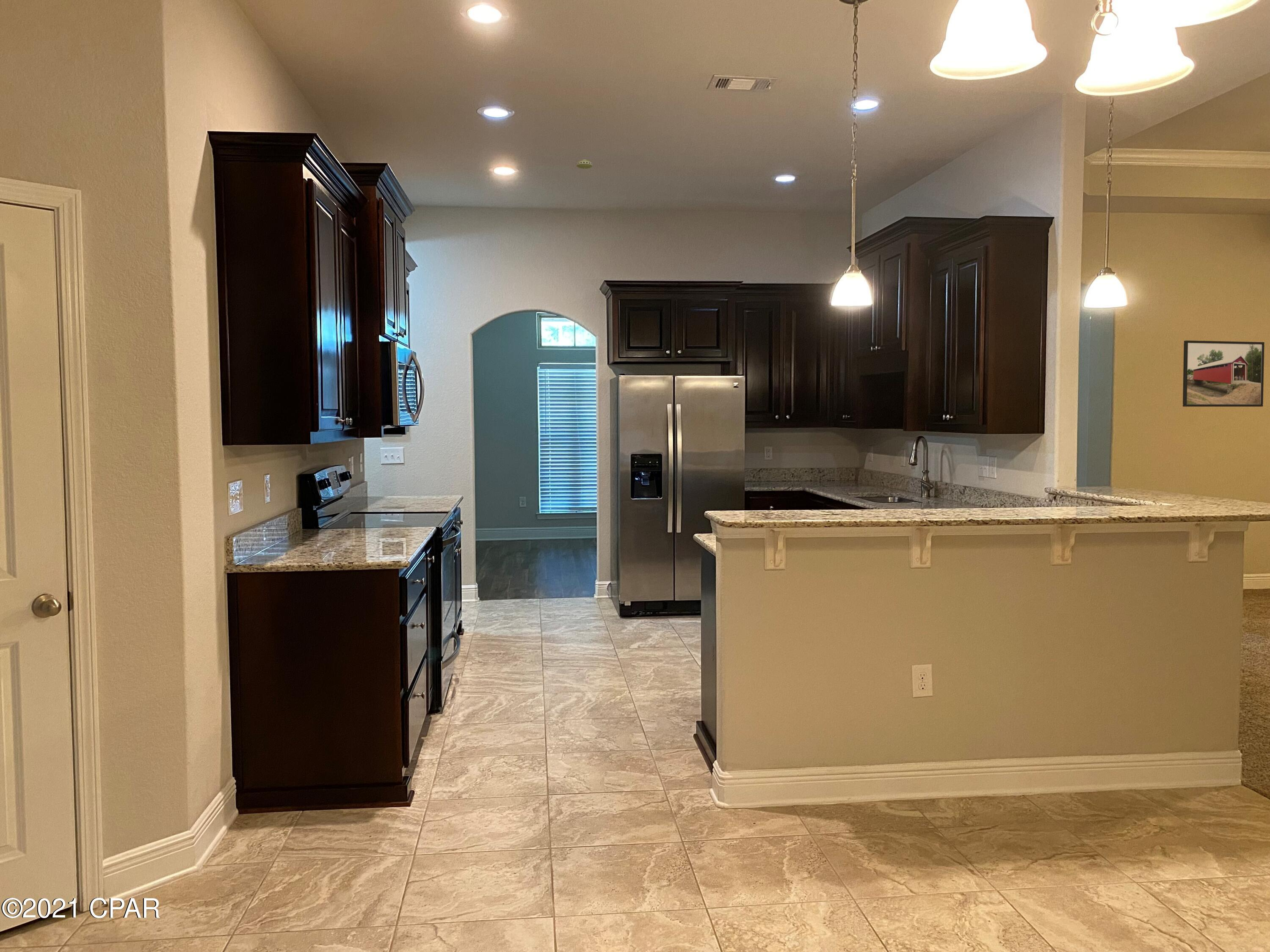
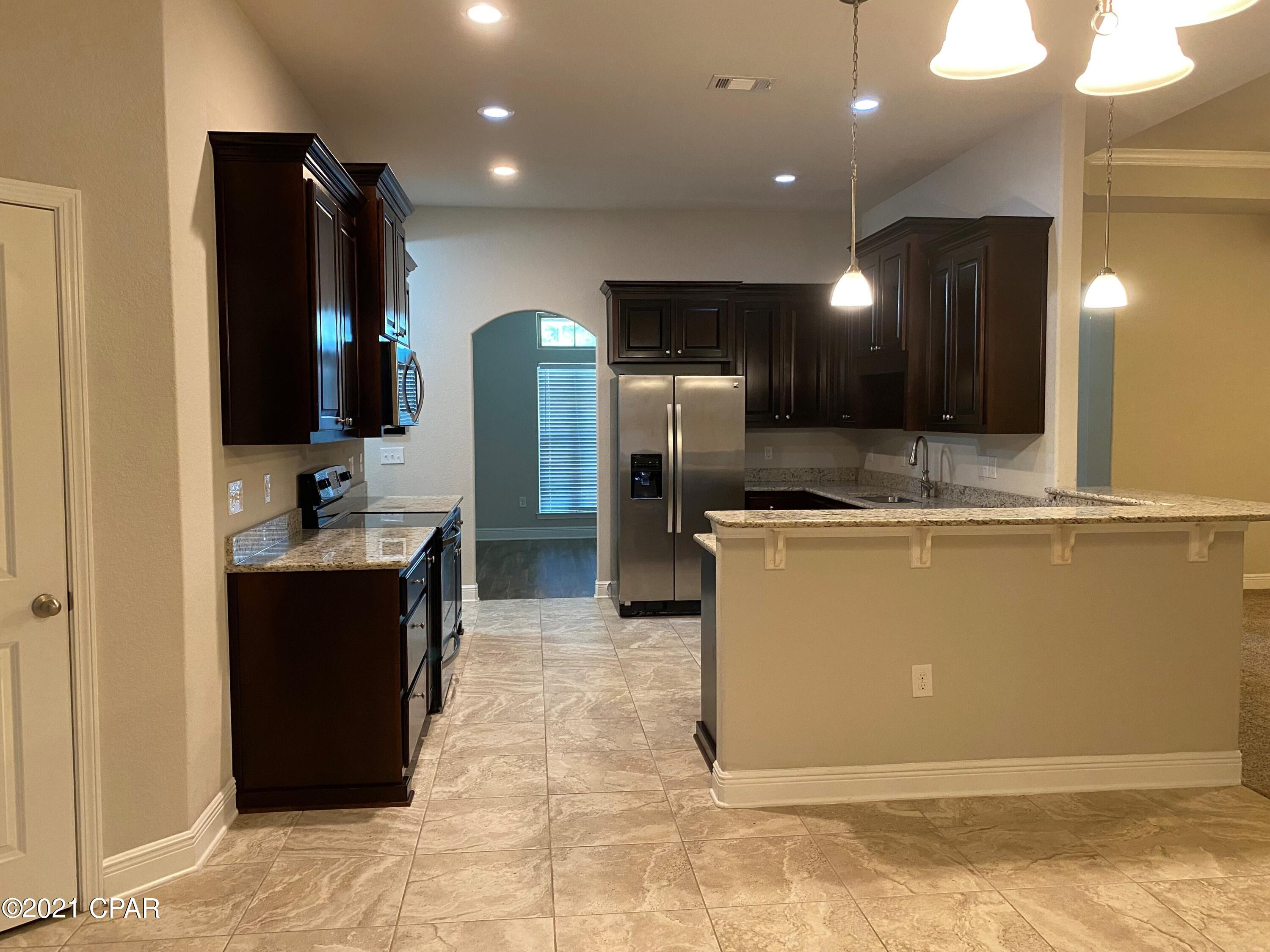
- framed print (1224, 374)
- smoke detector (584, 164)
